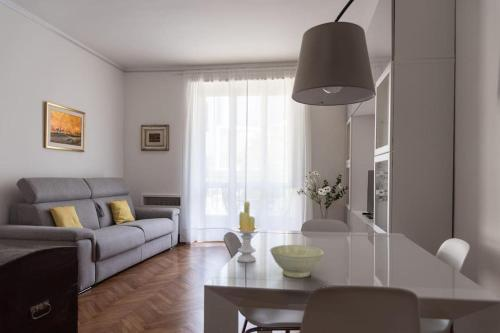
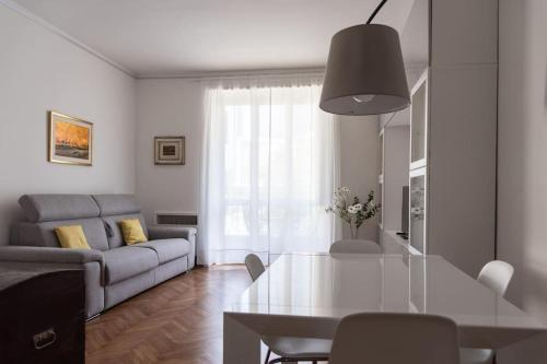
- candle (246, 231)
- bowl (296, 261)
